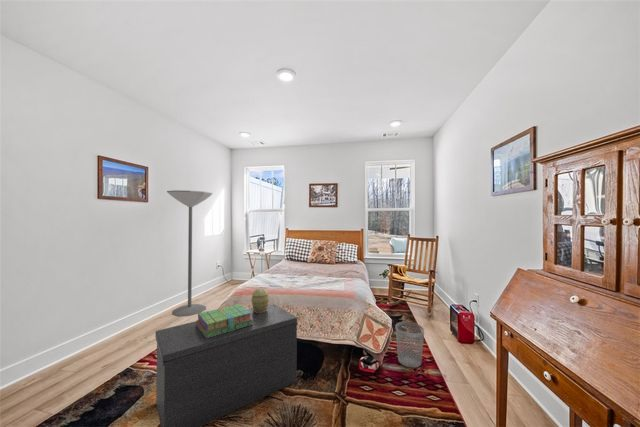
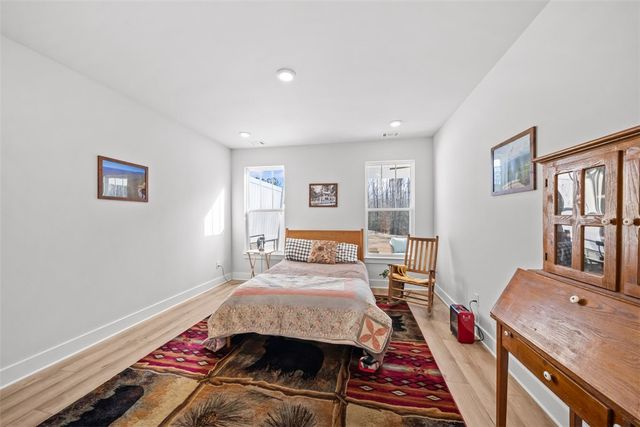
- decorative box (260, 299)
- wastebasket (409, 344)
- bench (230, 357)
- floor lamp (190, 251)
- stack of books (224, 318)
